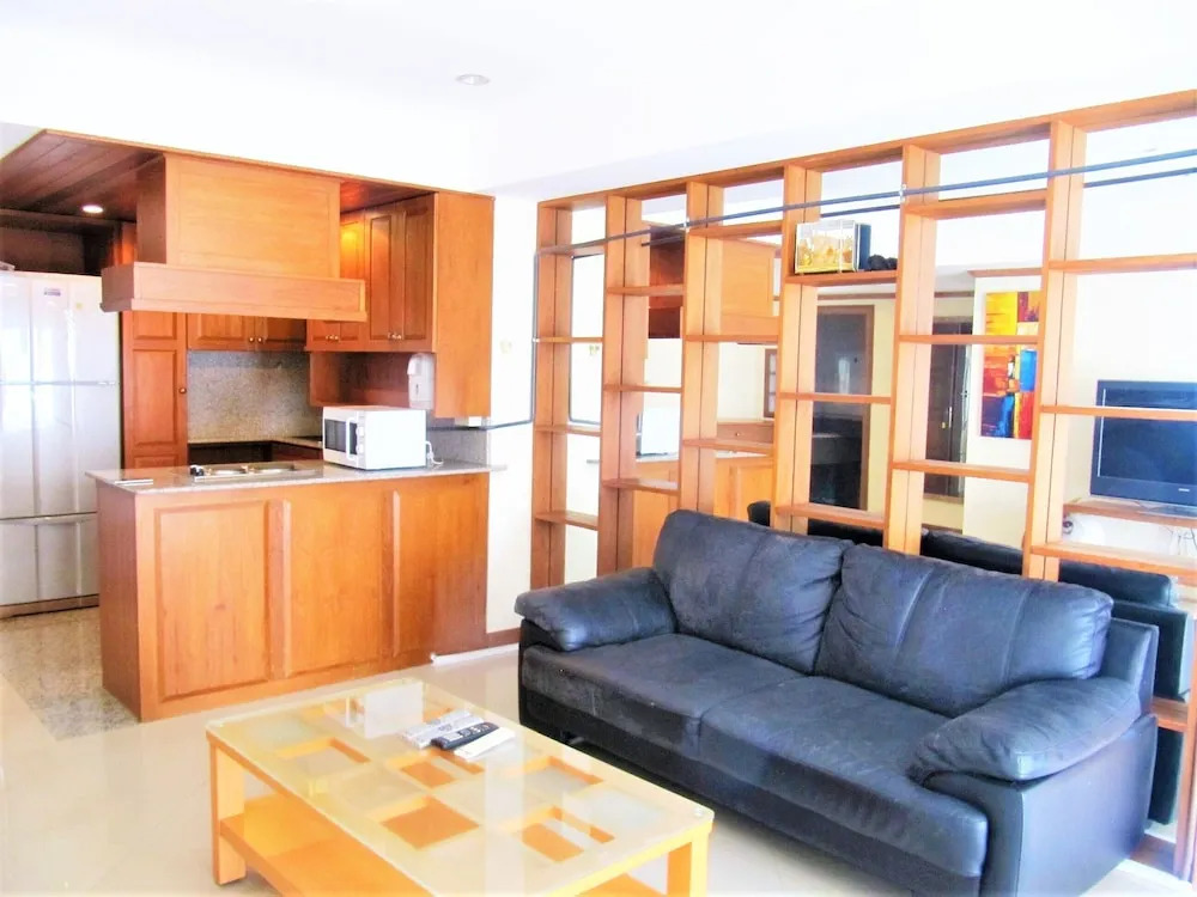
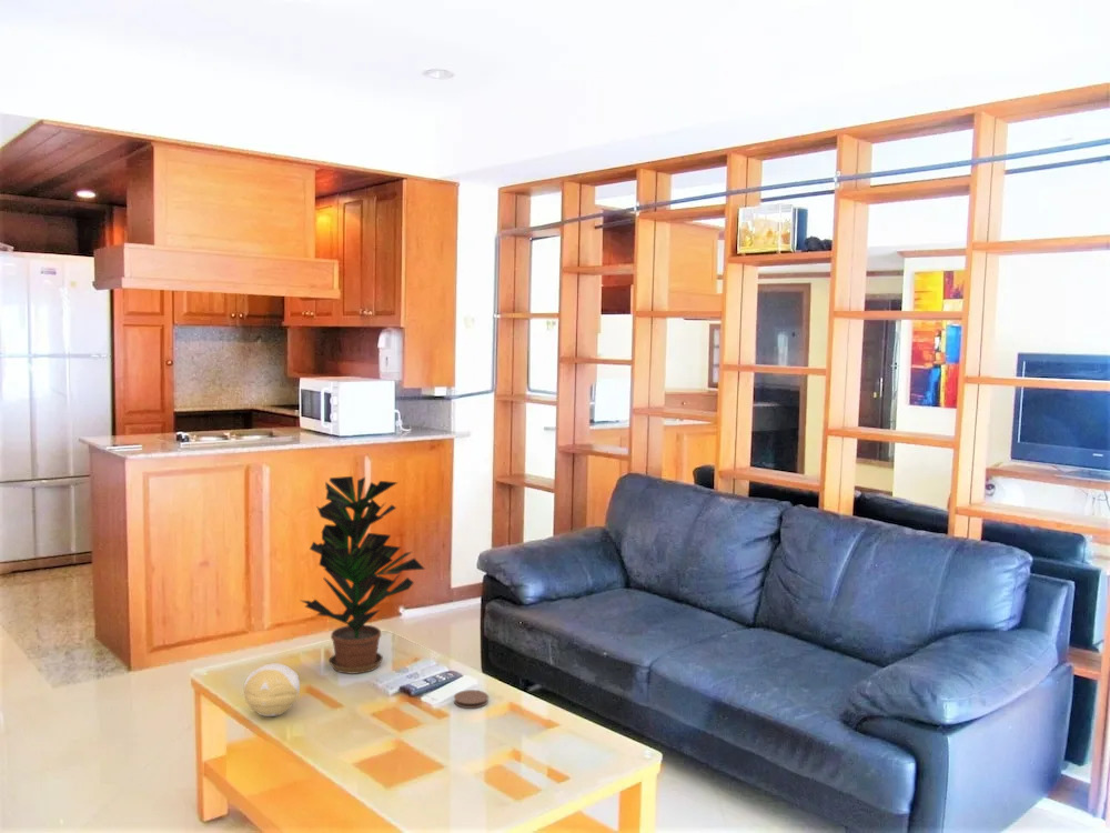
+ potted plant (367, 573)
+ decorative ball (272, 690)
+ coaster (471, 699)
